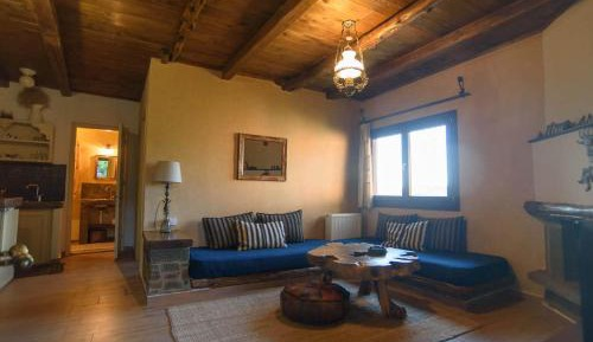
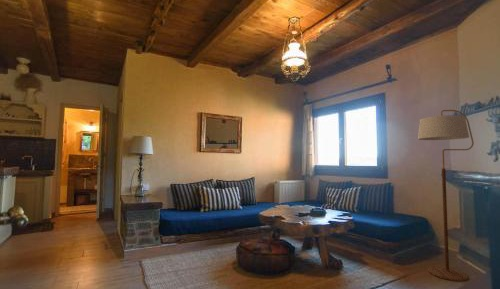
+ floor lamp (445, 190)
